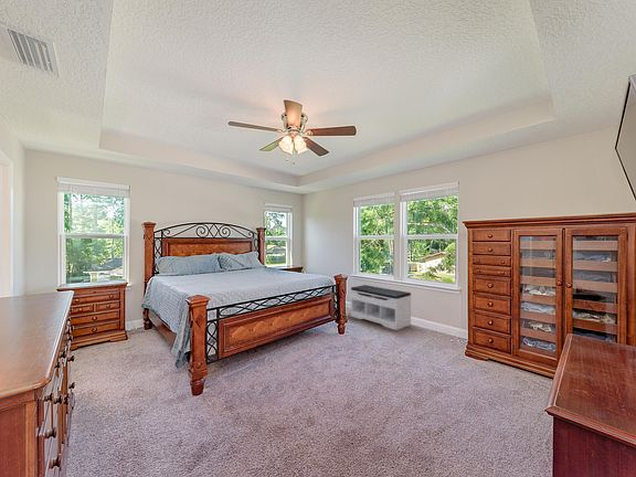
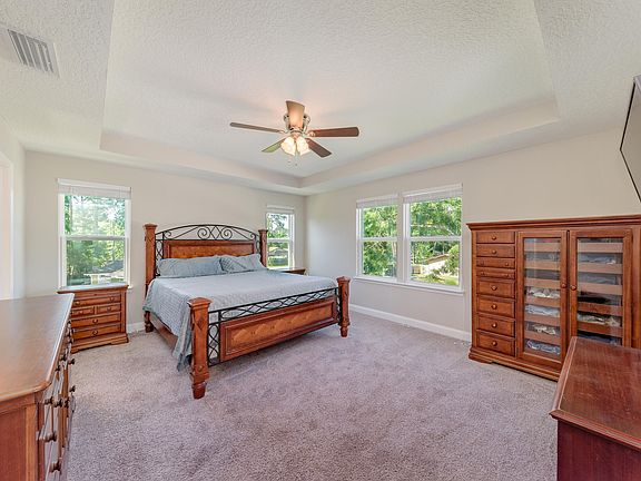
- bench (379, 305)
